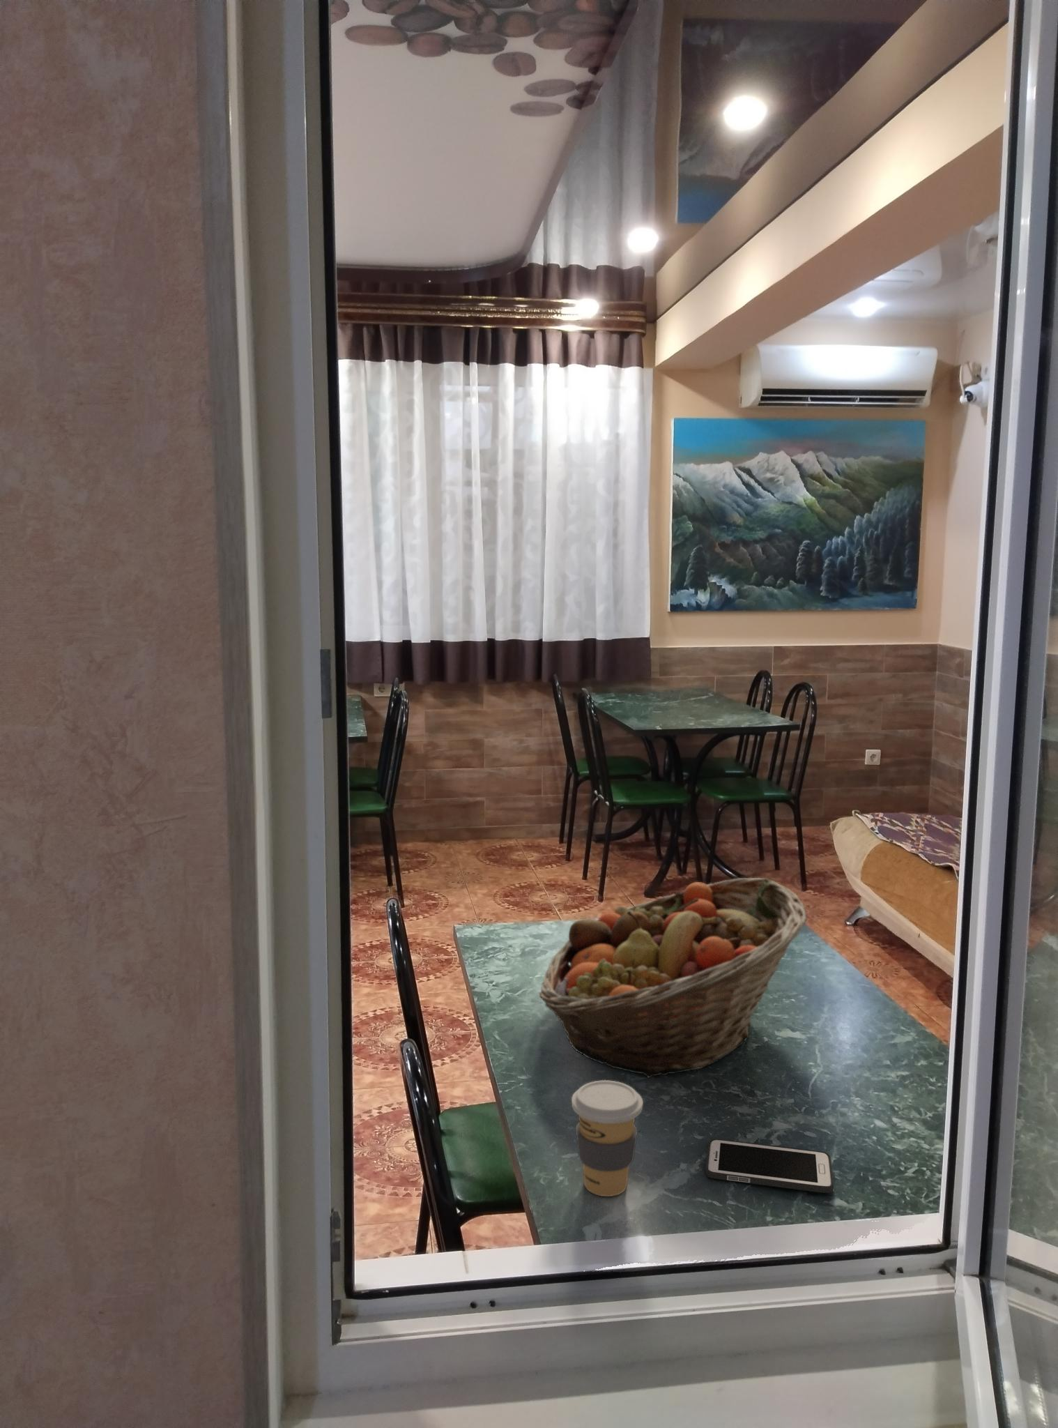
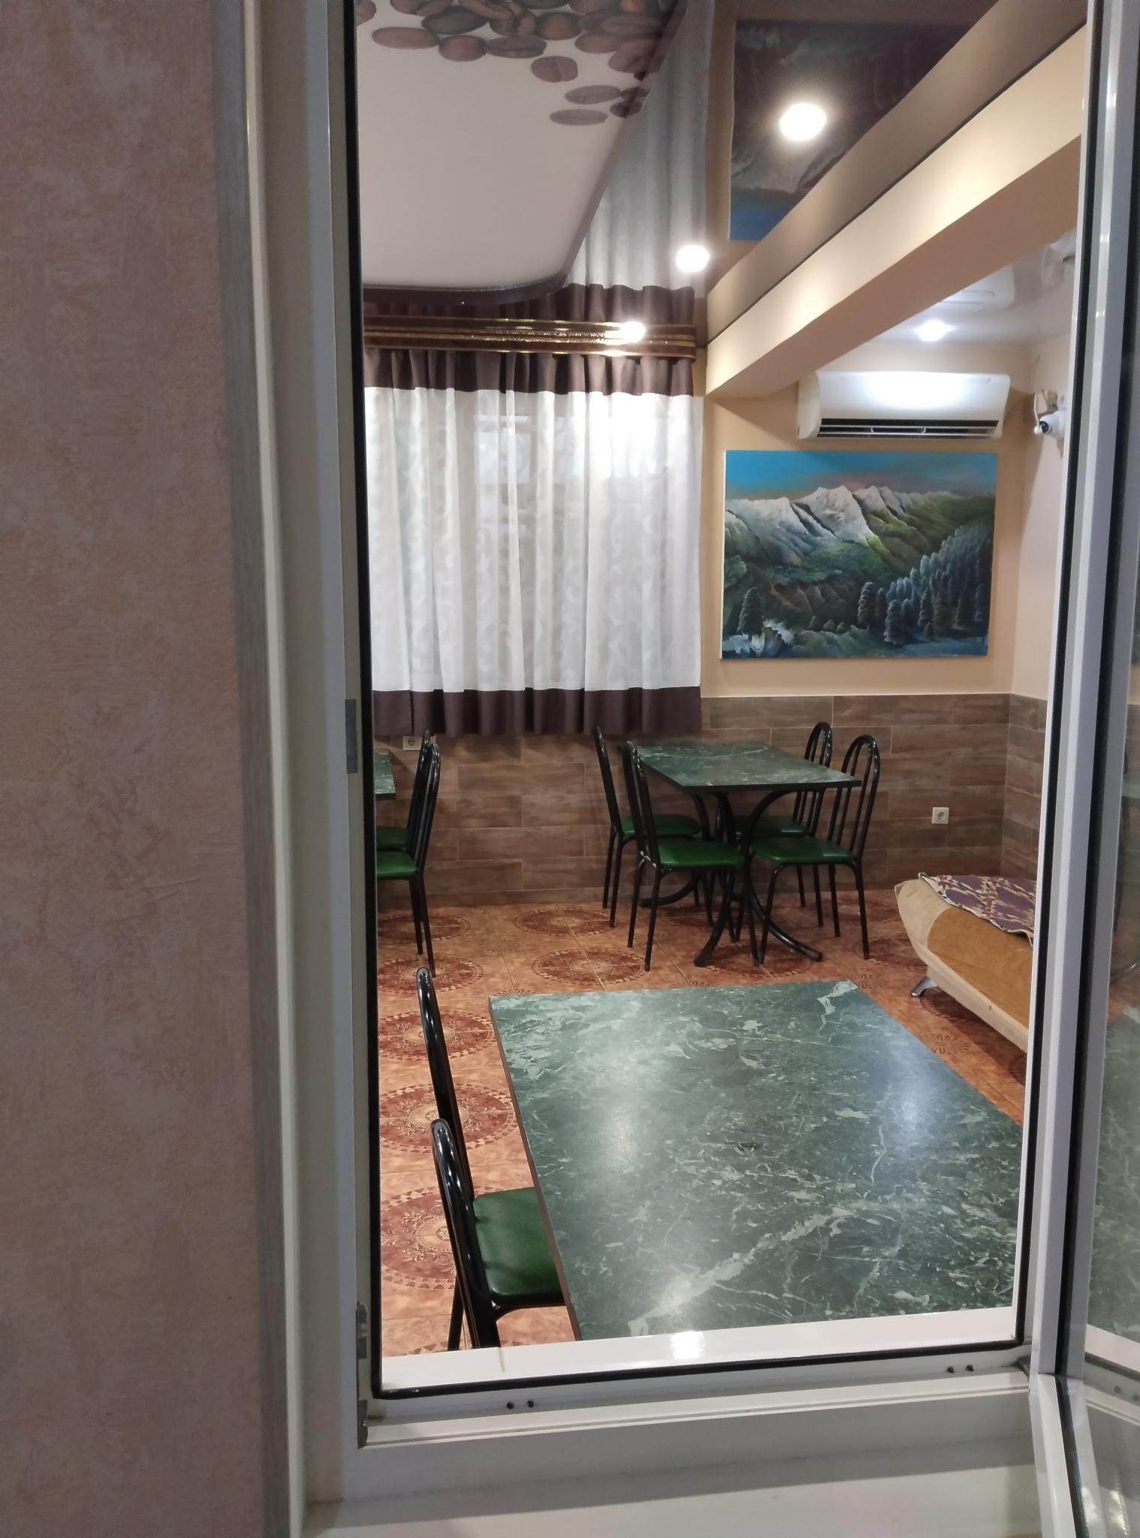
- cell phone (768, 1165)
- fruit basket (671, 962)
- coffee cup (607, 1139)
